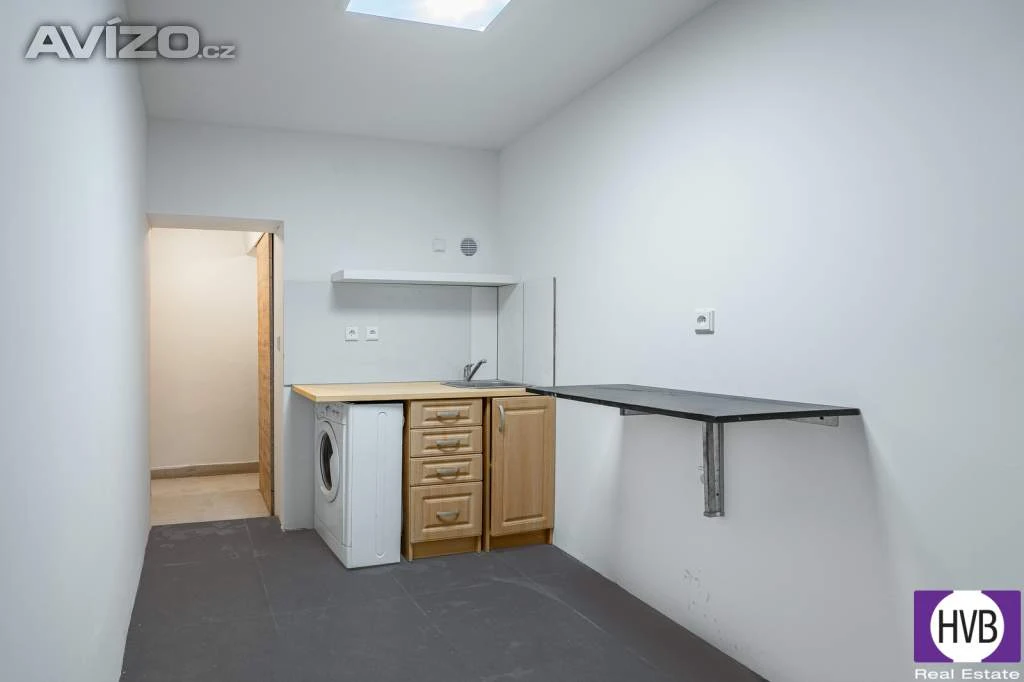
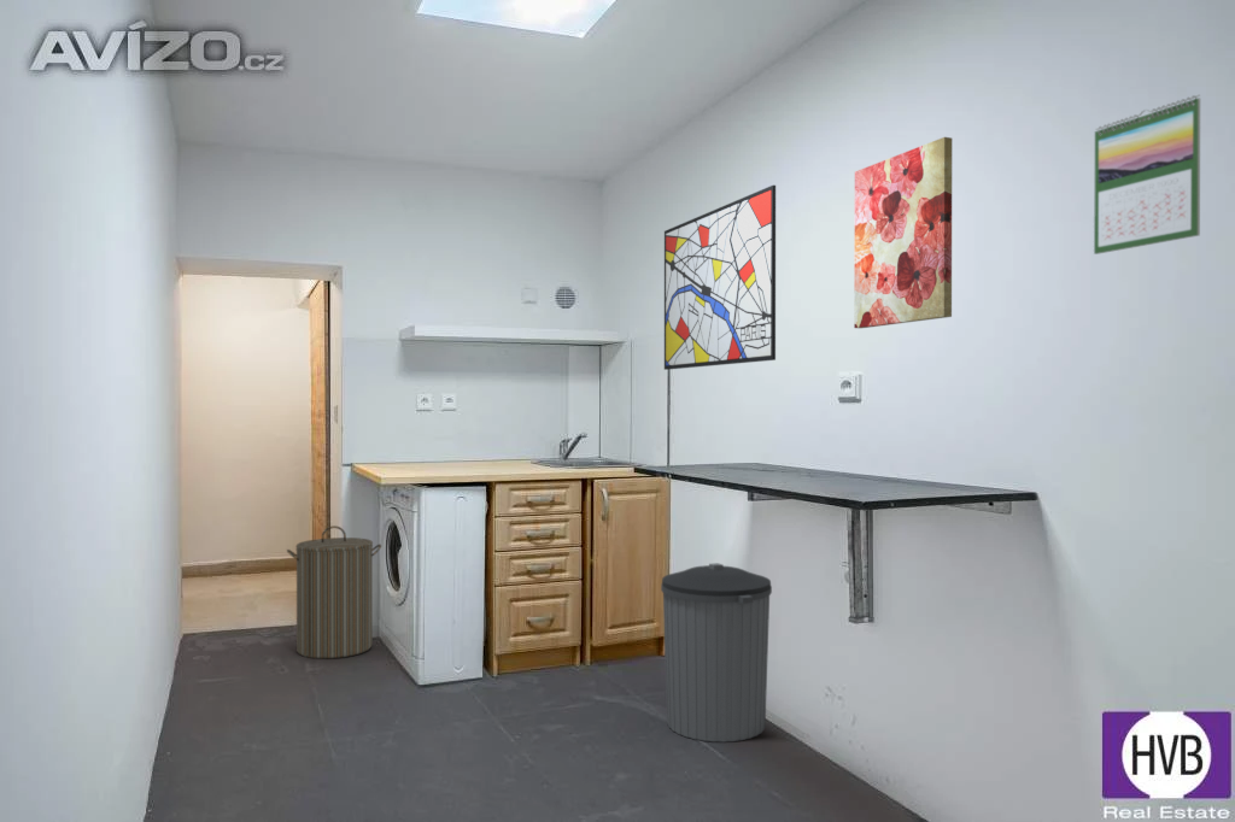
+ calendar (1143, 177)
+ wall art (900, 239)
+ trash can (715, 644)
+ laundry hamper (334, 587)
+ wall art (713, 288)
